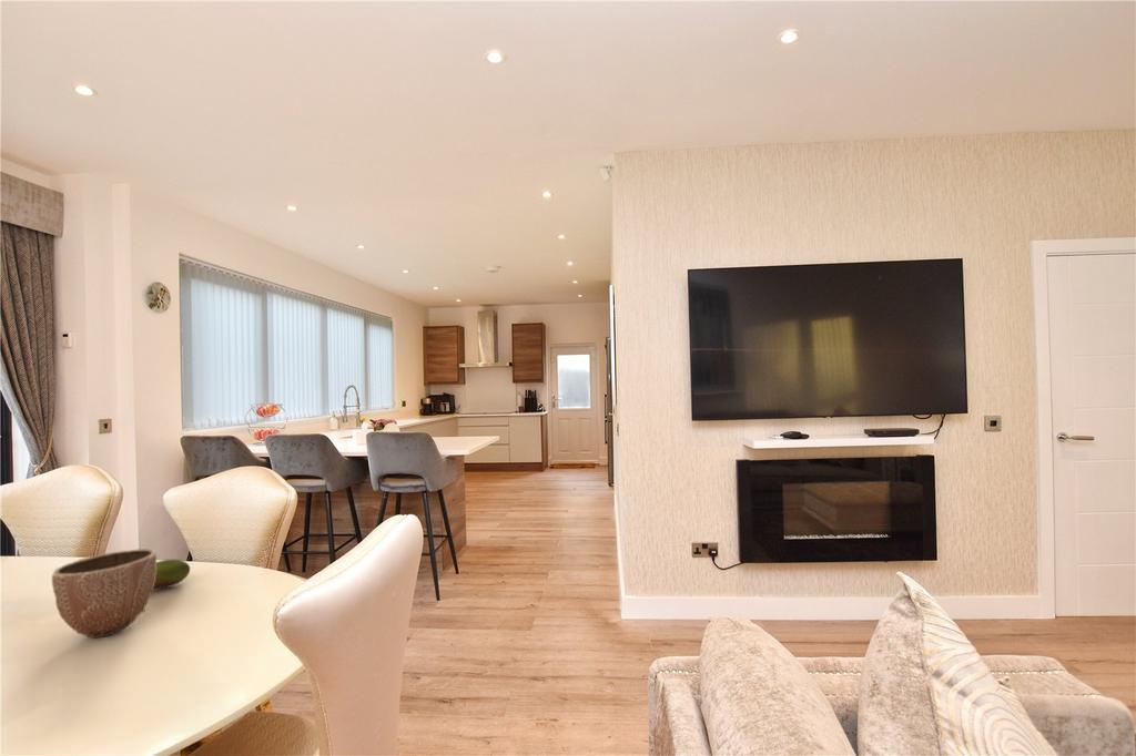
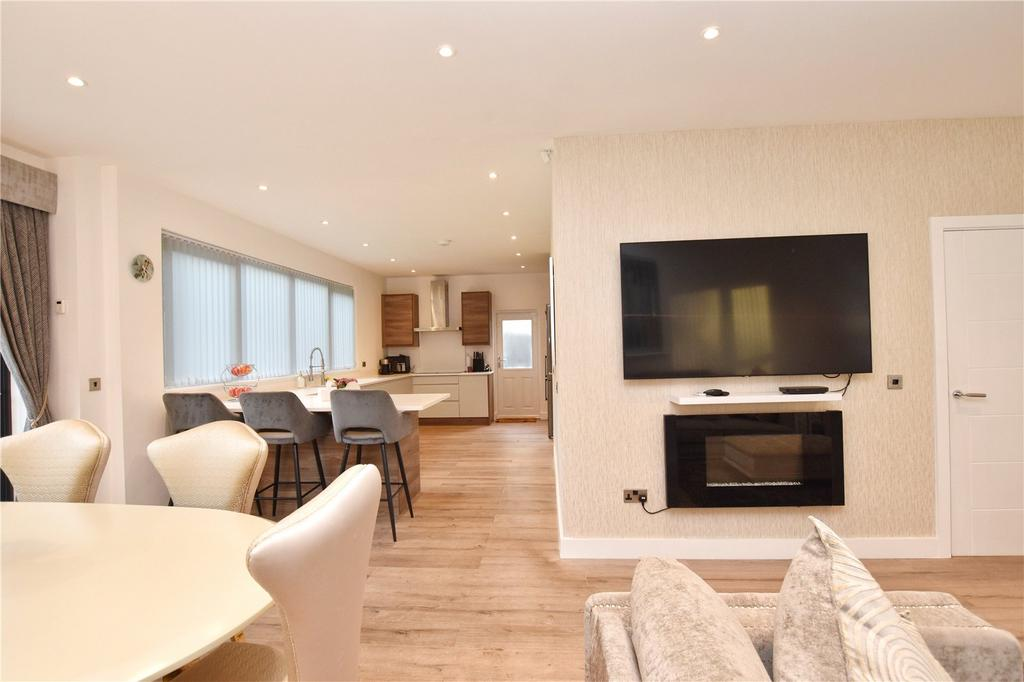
- fruit (165, 573)
- decorative bowl (108, 594)
